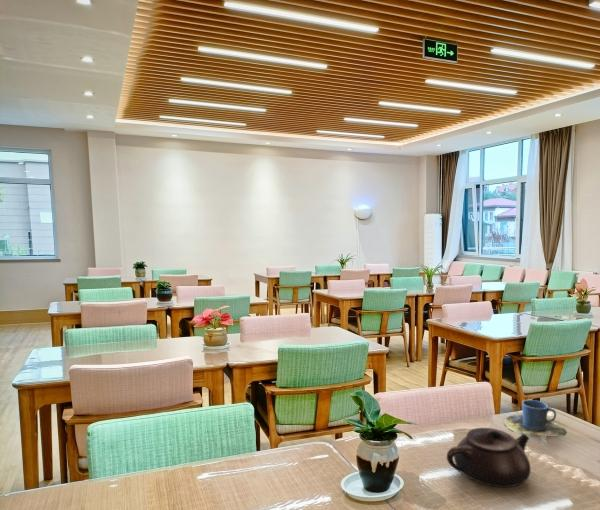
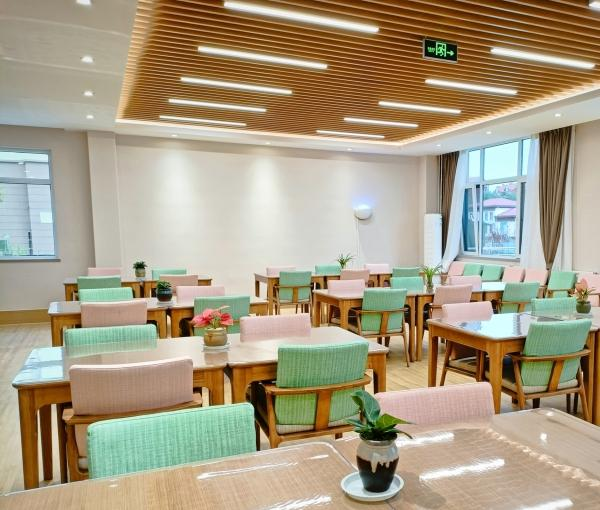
- teapot (488, 451)
- cup (534, 415)
